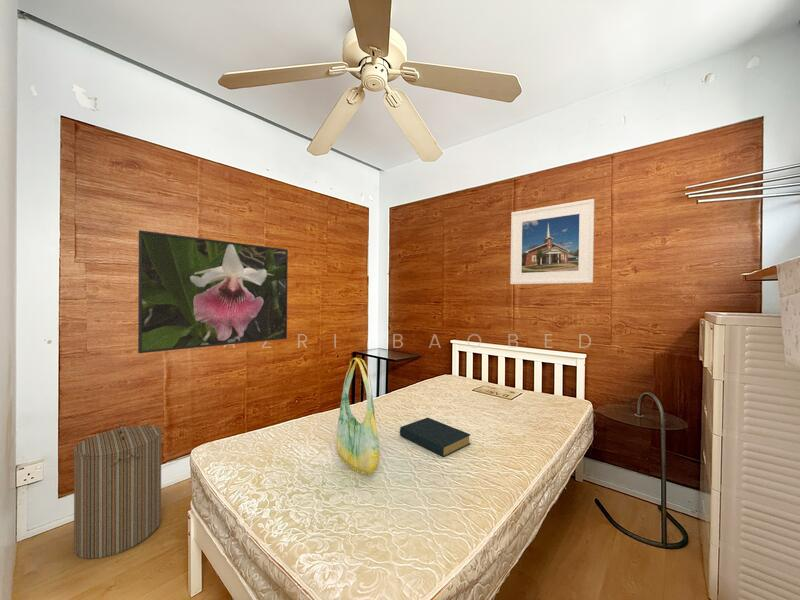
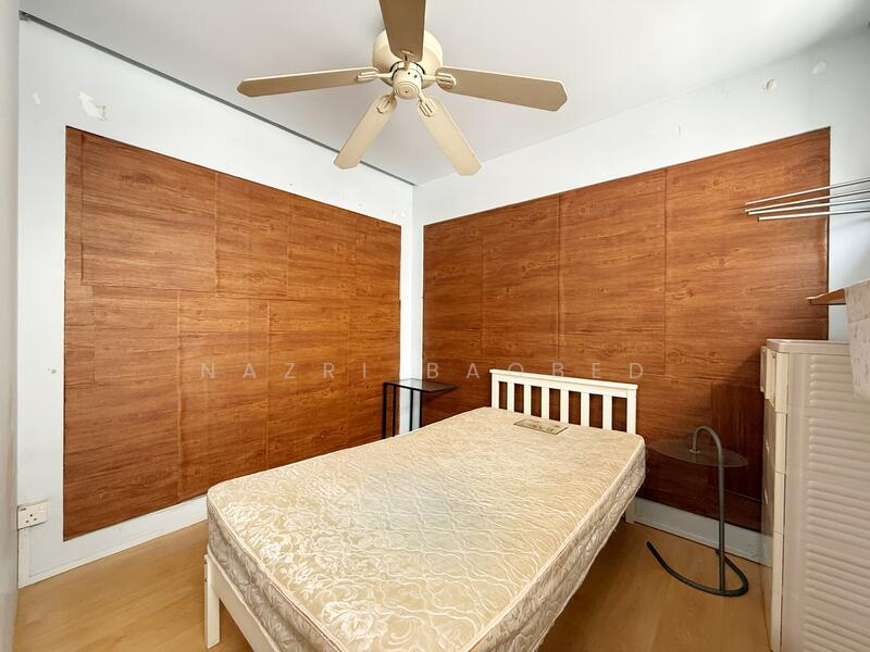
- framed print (224, 293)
- laundry hamper (120, 478)
- tote bag (353, 415)
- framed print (549, 245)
- hardback book (434, 435)
